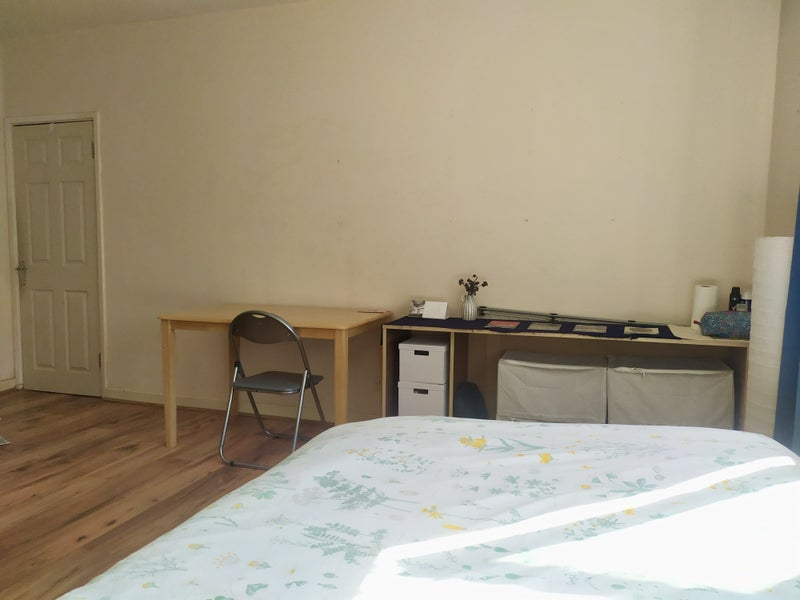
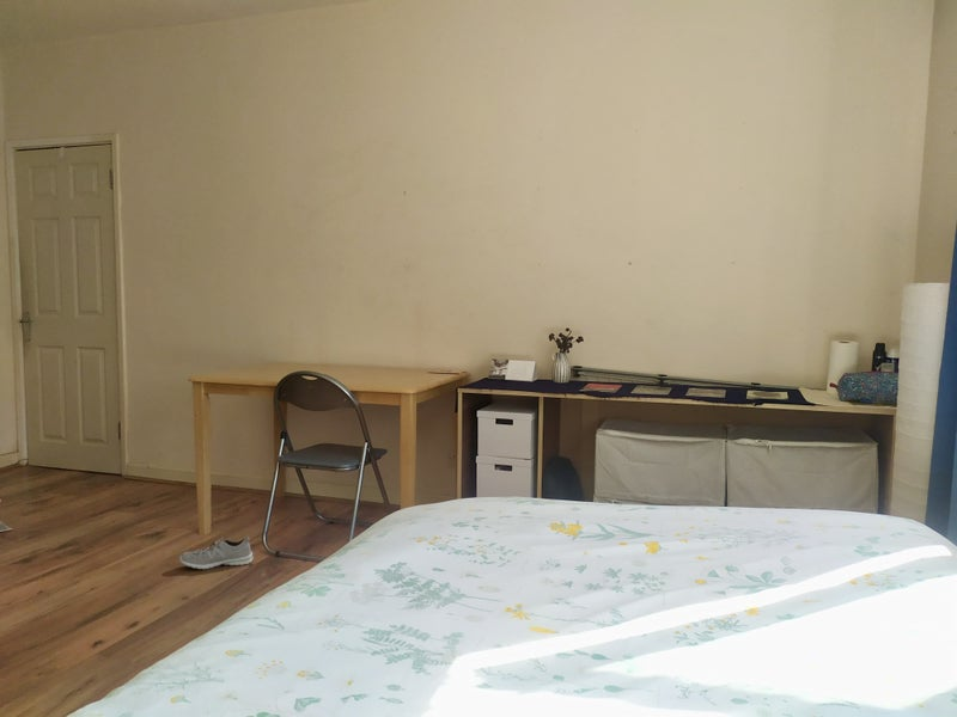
+ sneaker (217, 550)
